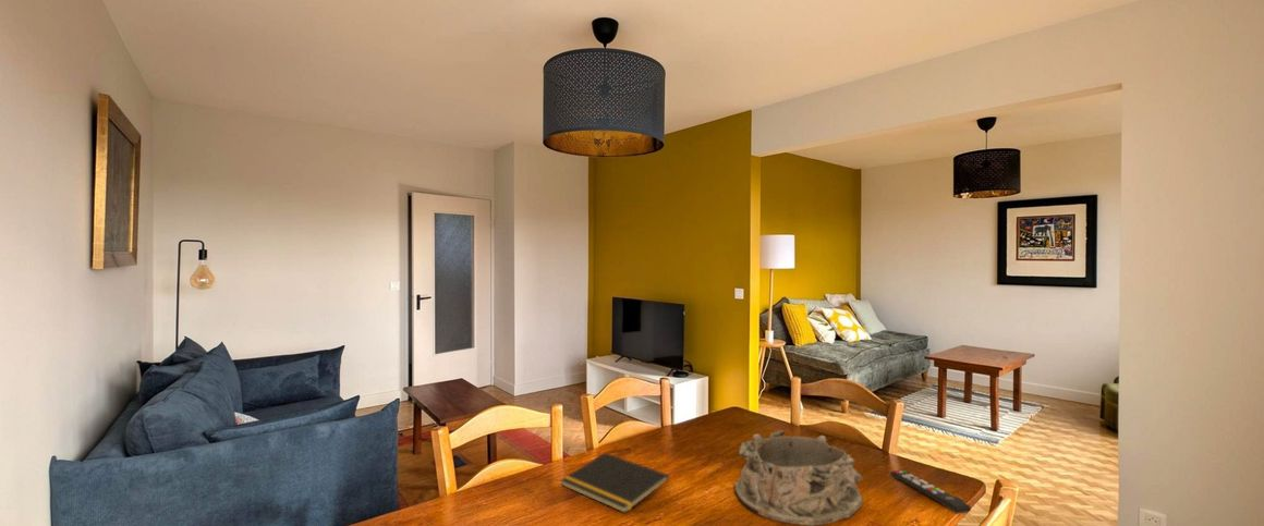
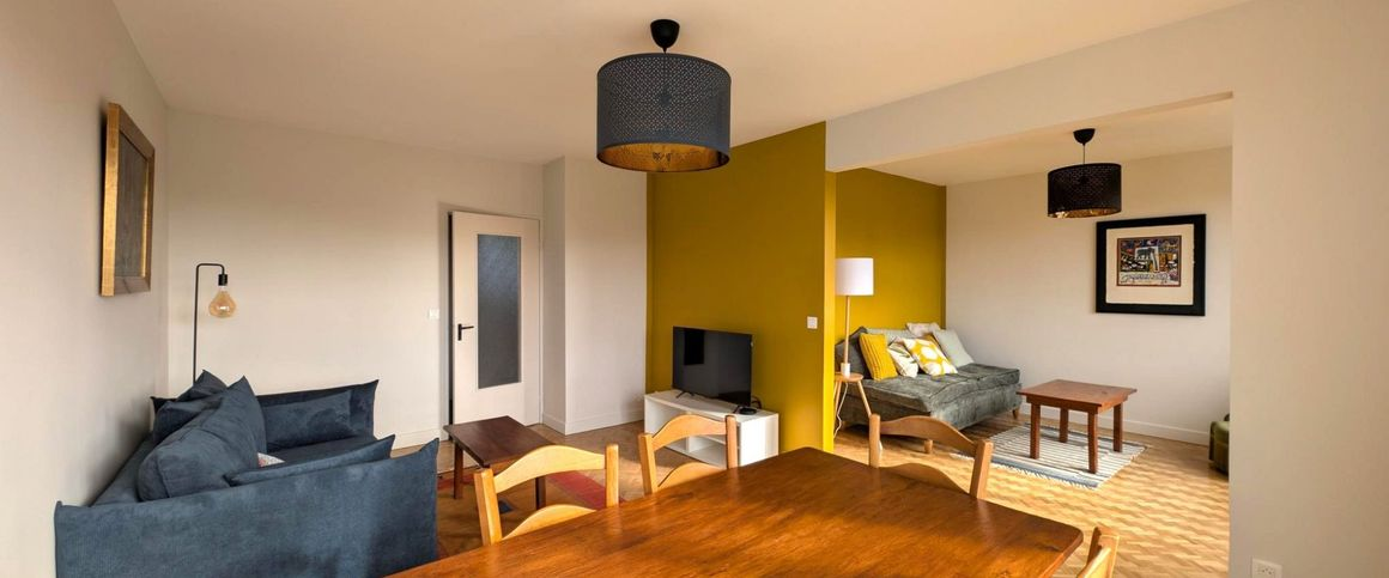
- notepad (613, 479)
- remote control (927, 489)
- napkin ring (797, 468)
